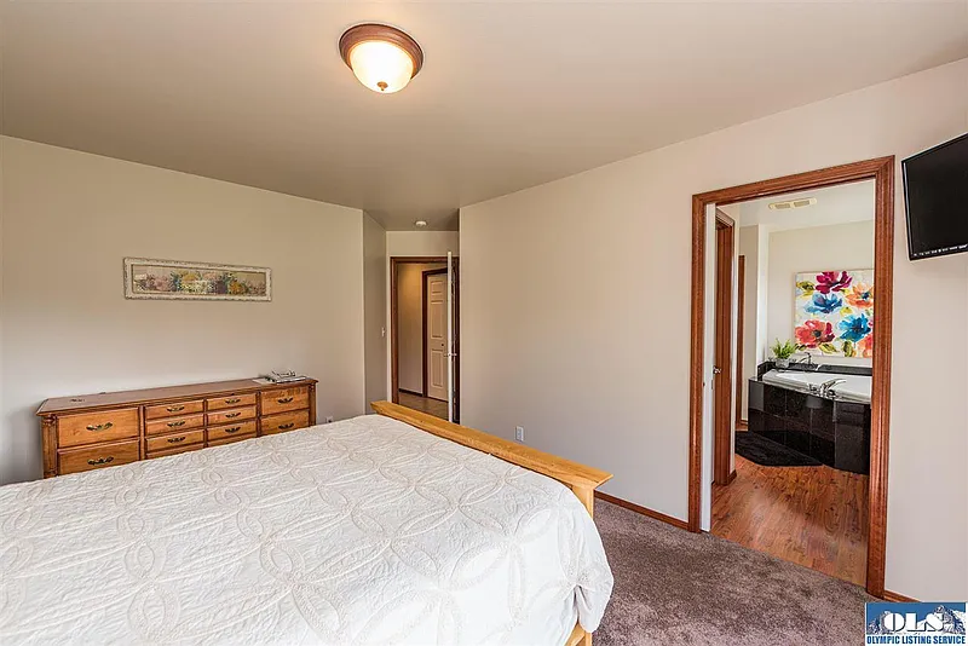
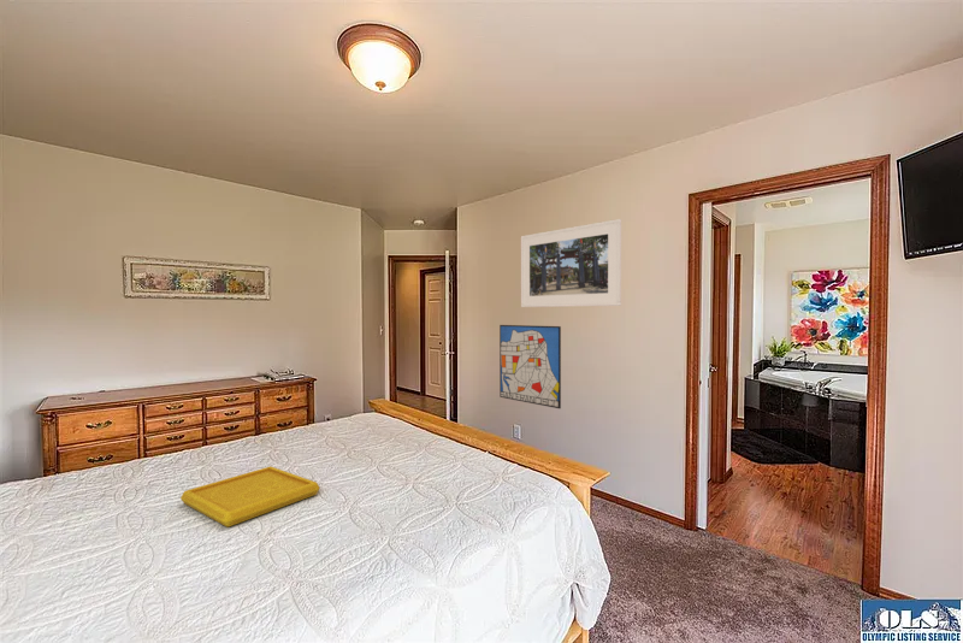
+ serving tray (252, 492)
+ wall art (527, 364)
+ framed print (566, 267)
